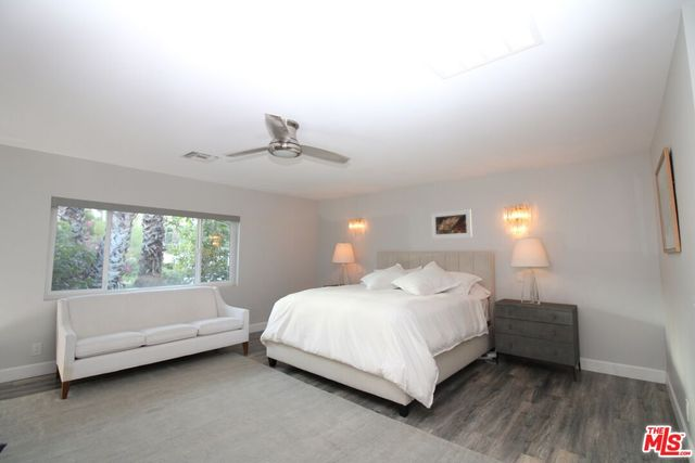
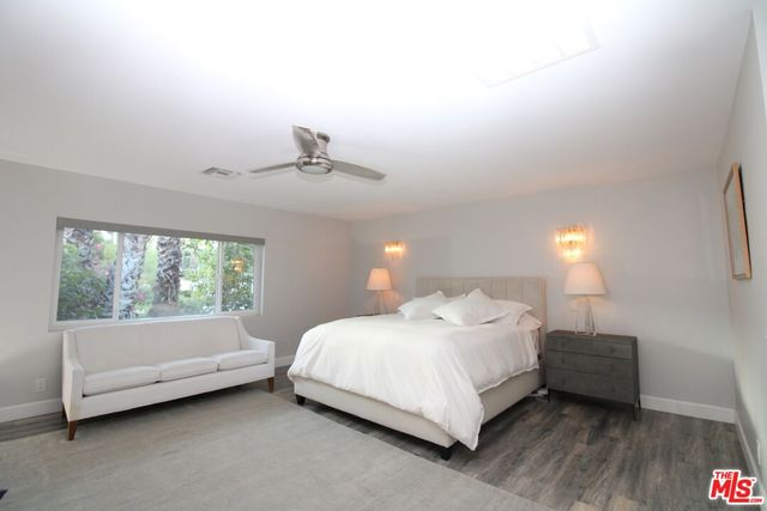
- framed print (451, 224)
